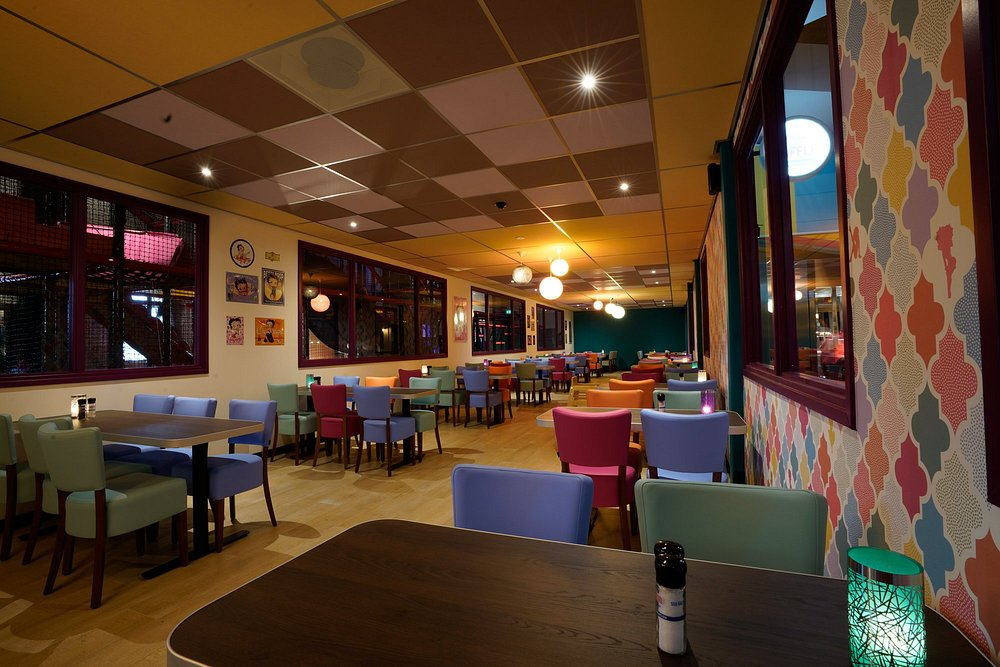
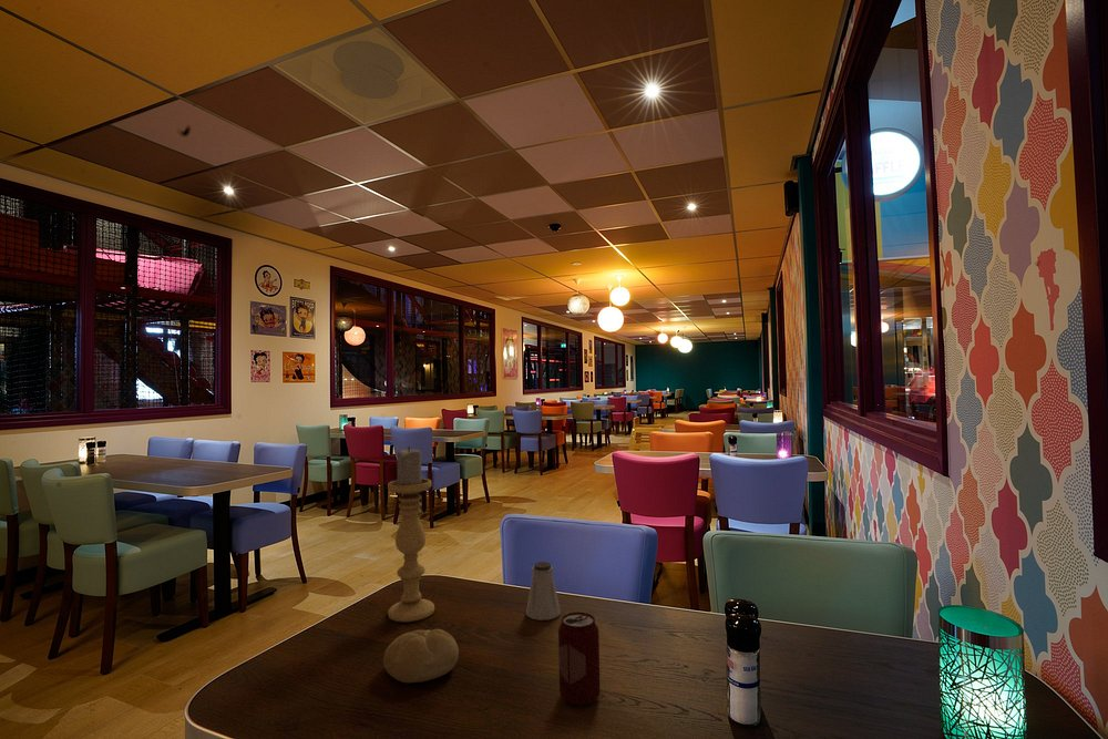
+ beverage can (578, 655)
+ bread roll (421, 648)
+ candle holder (410, 528)
+ saltshaker (543, 588)
